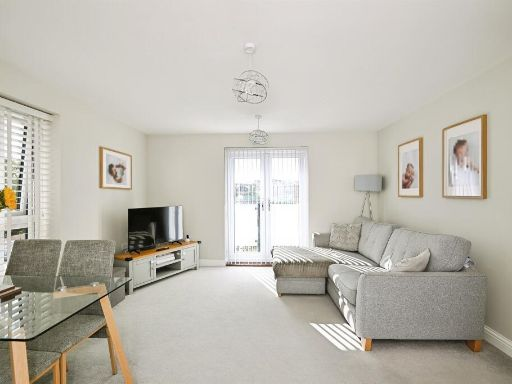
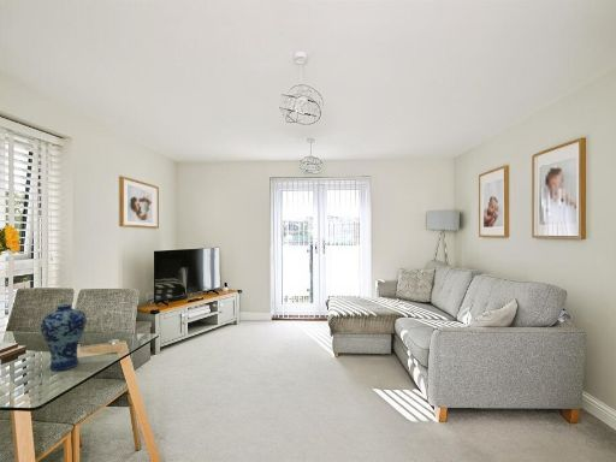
+ vase (64, 334)
